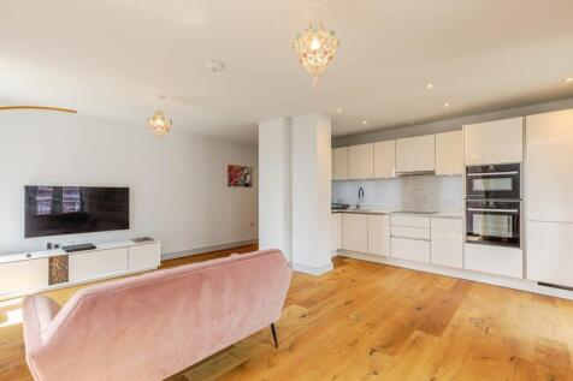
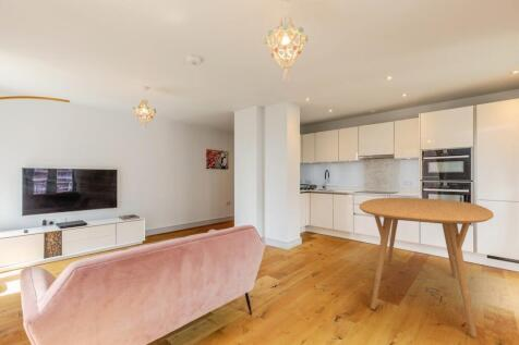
+ dining table (394, 242)
